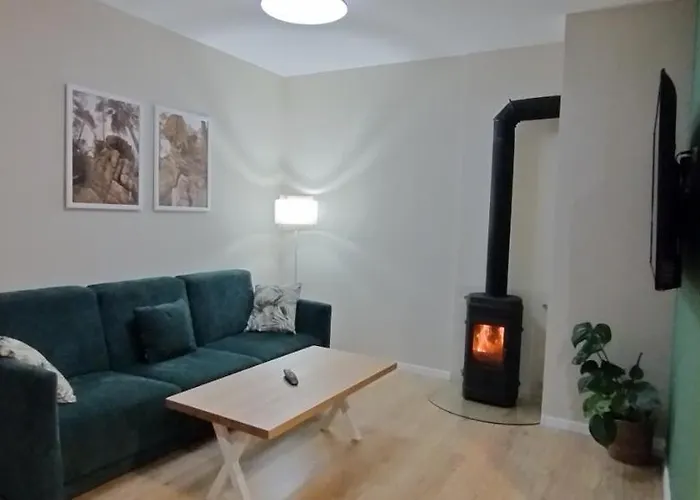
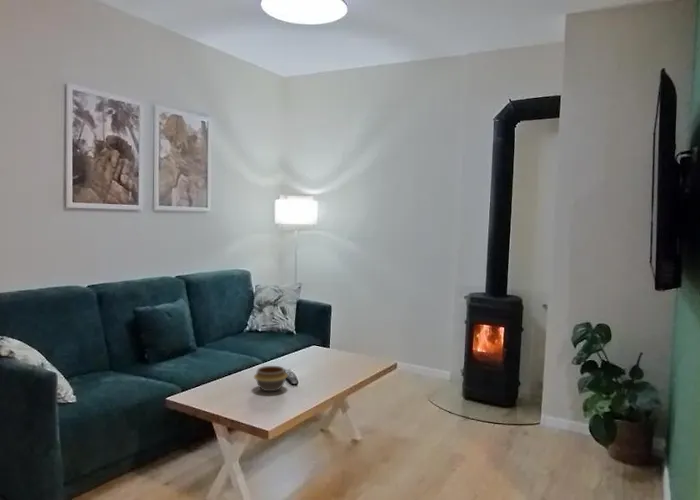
+ bowl (270, 378)
